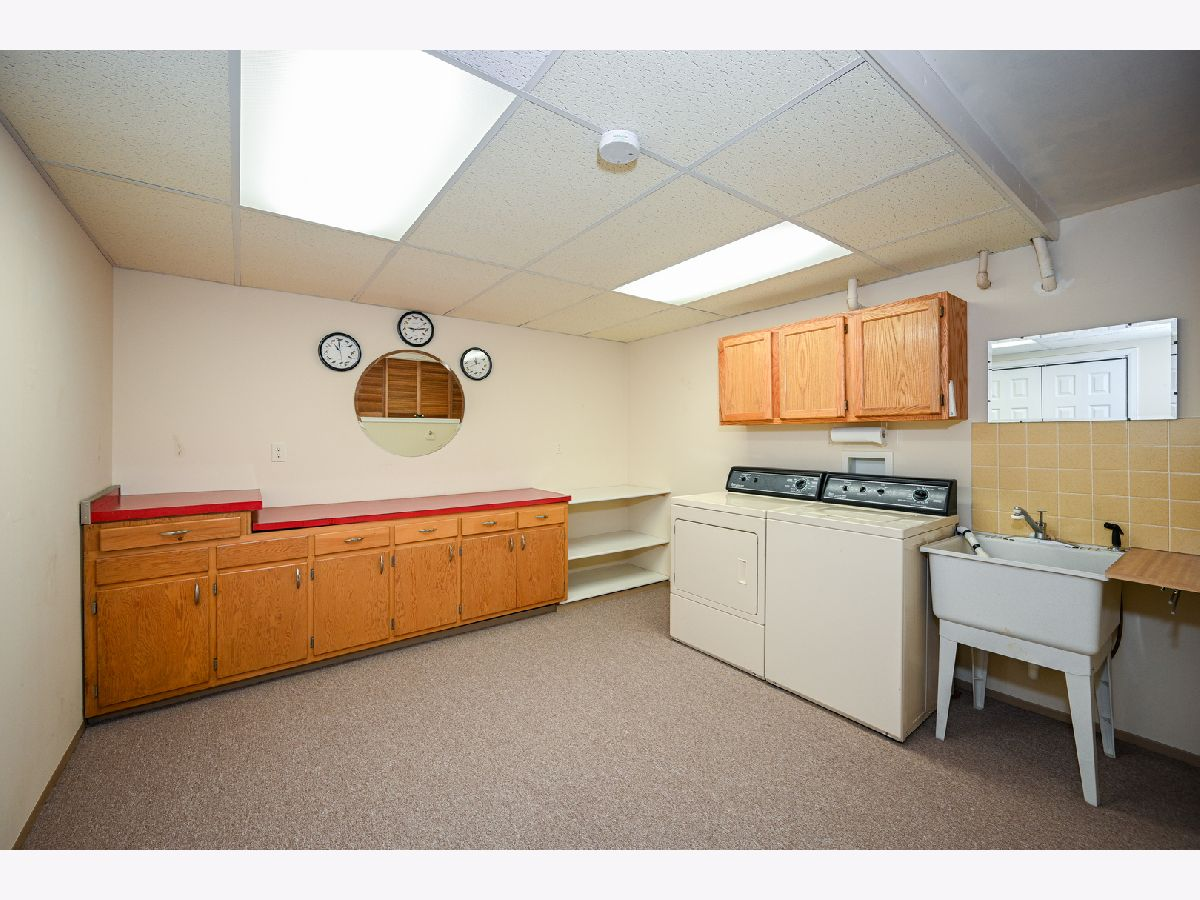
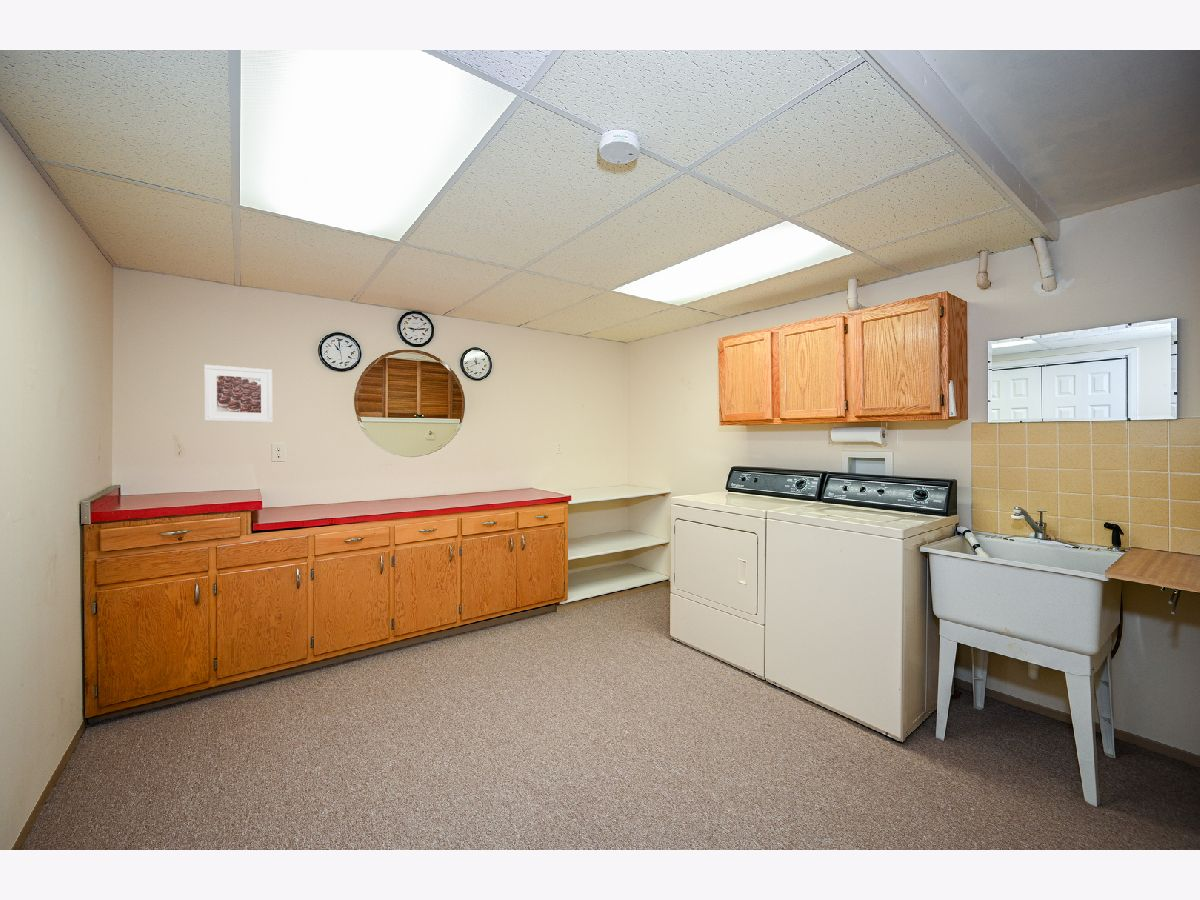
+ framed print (239, 394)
